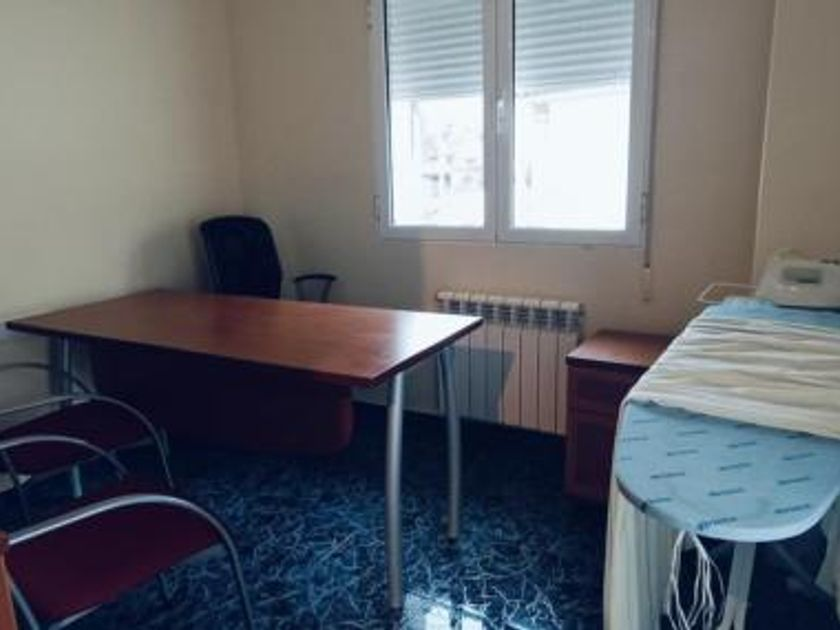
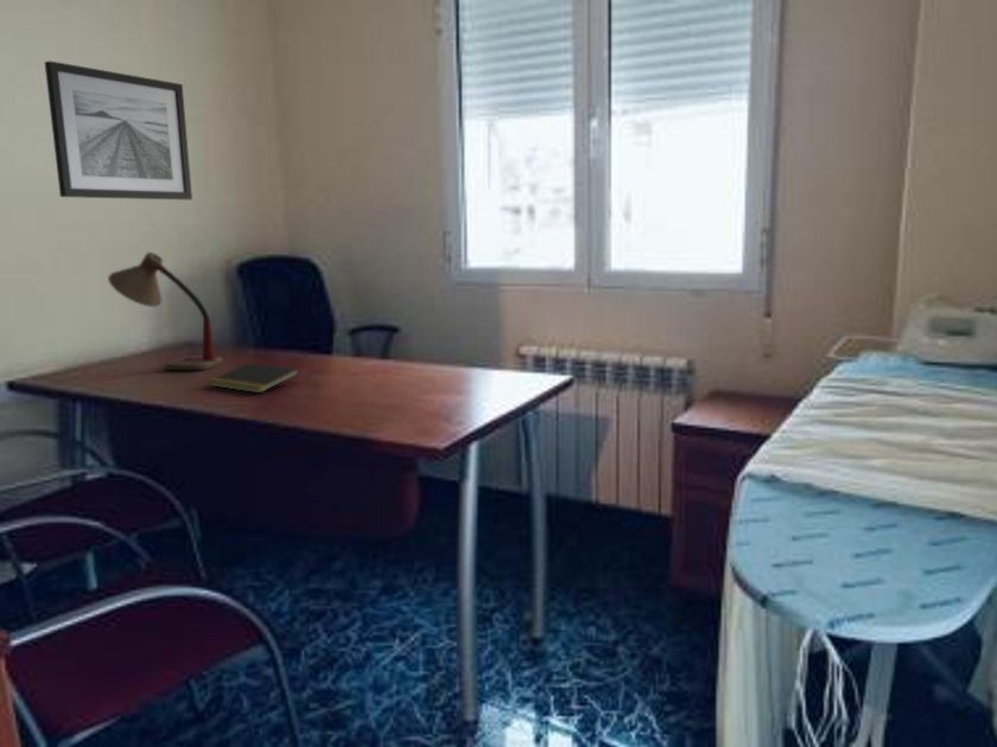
+ wall art (125, 136)
+ notepad (254, 377)
+ desk lamp (159, 304)
